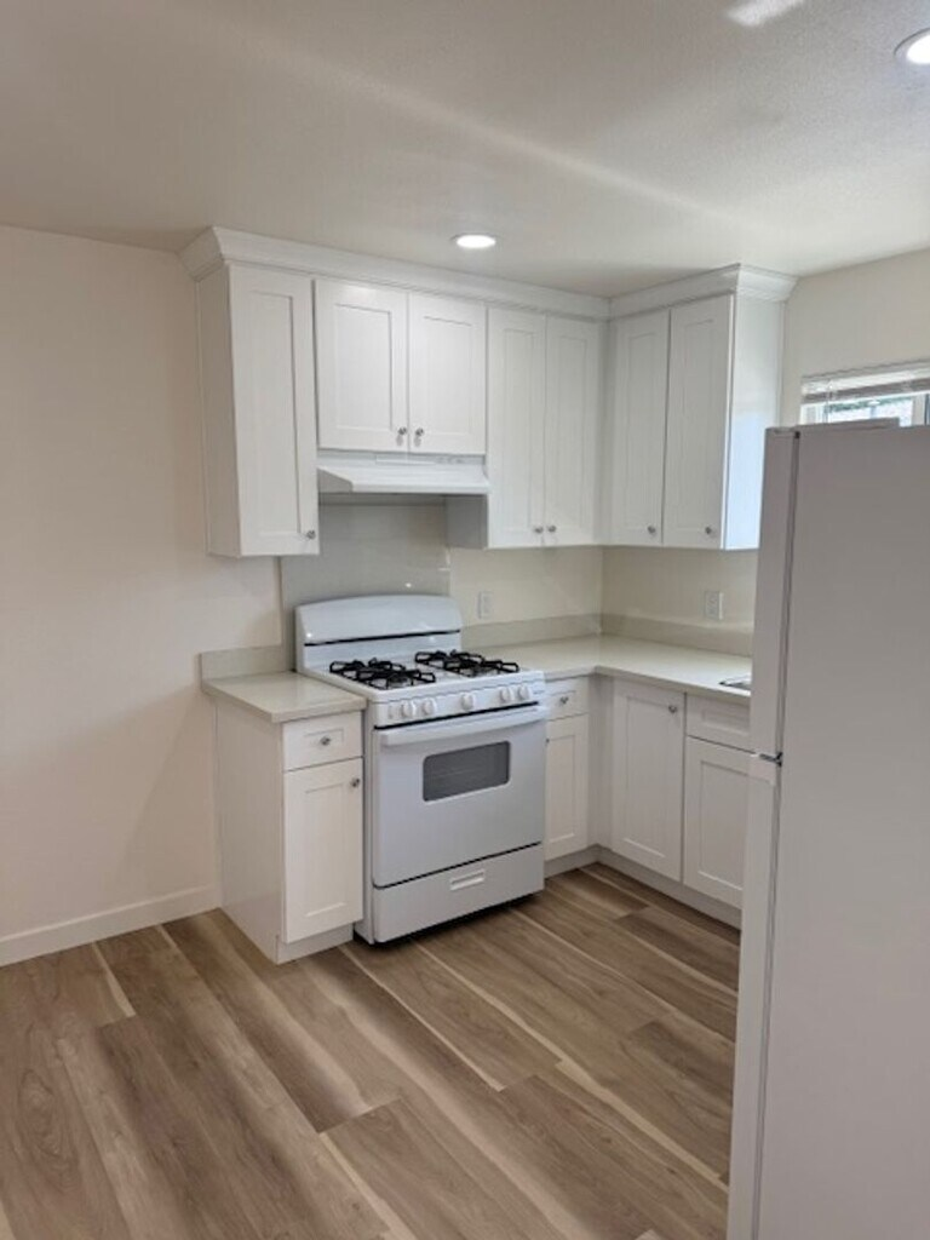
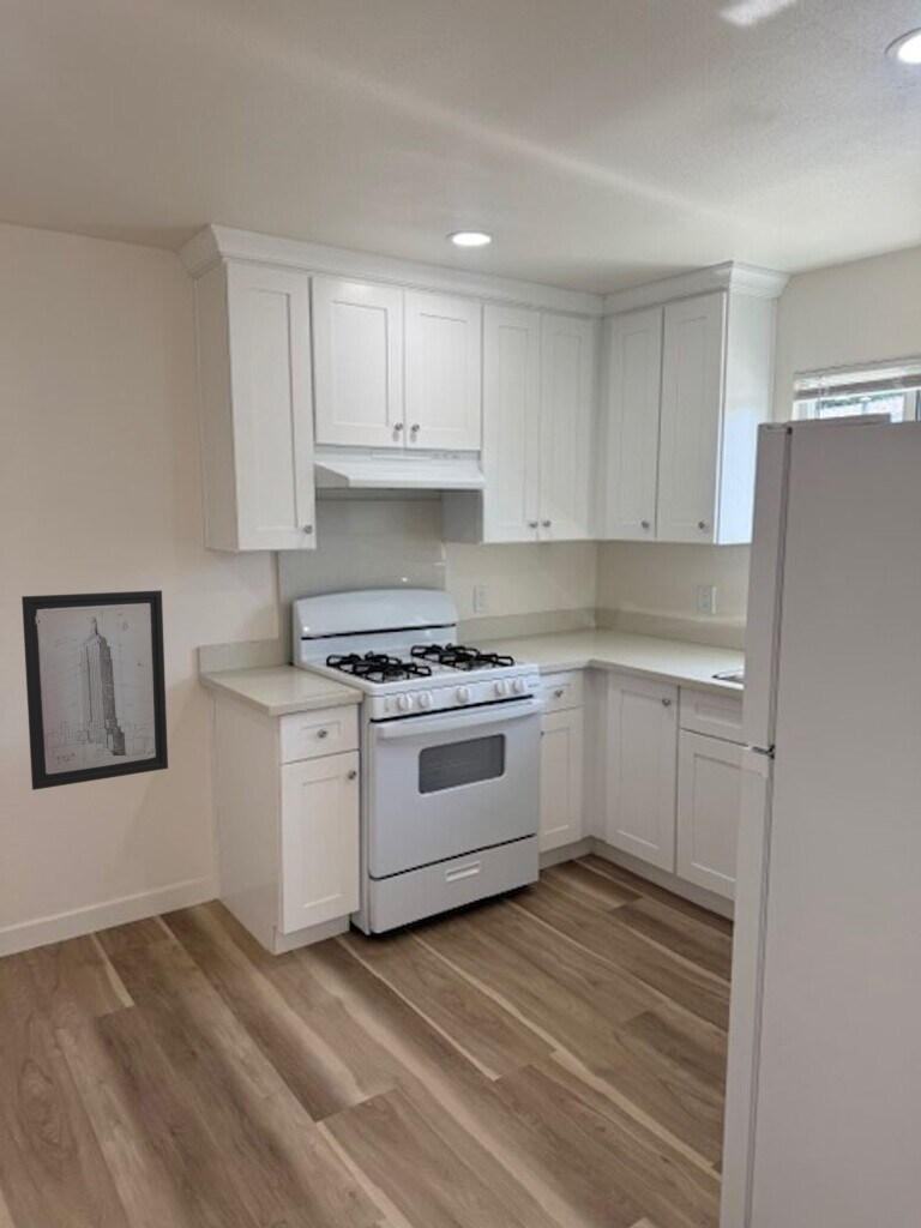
+ wall art (98, 686)
